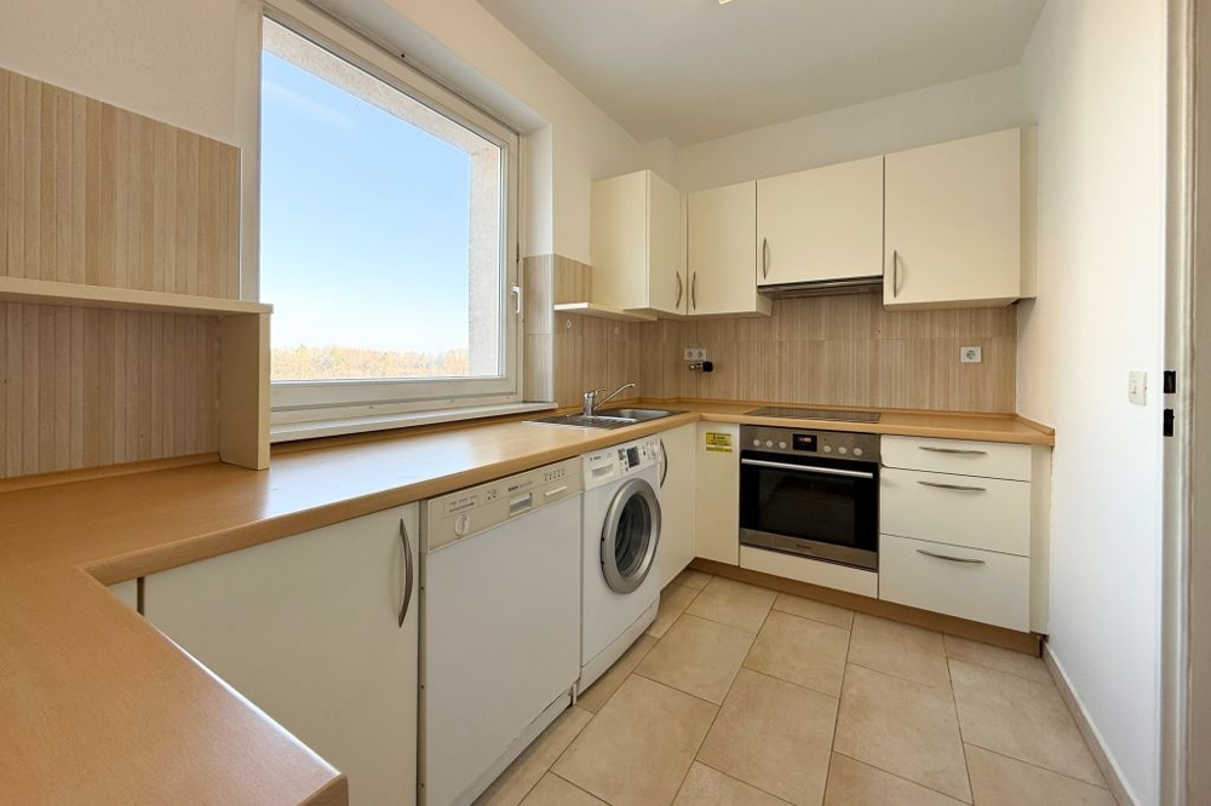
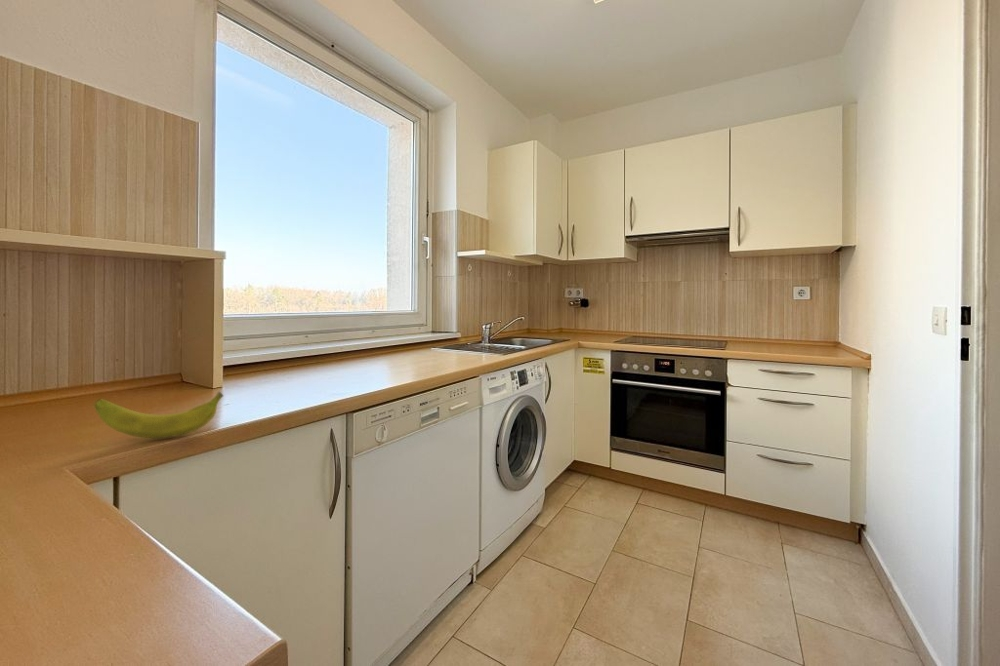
+ banana (162, 416)
